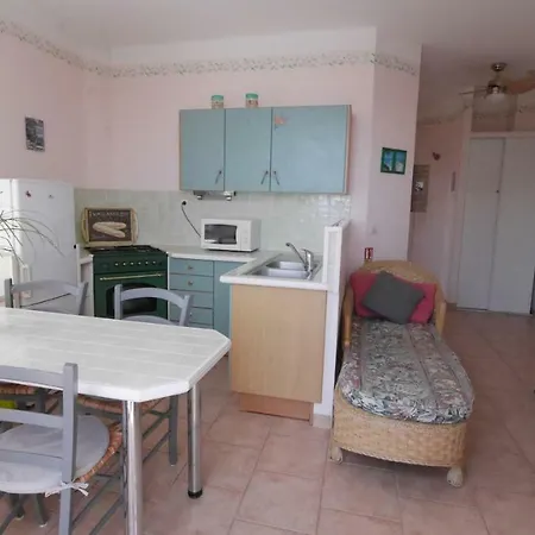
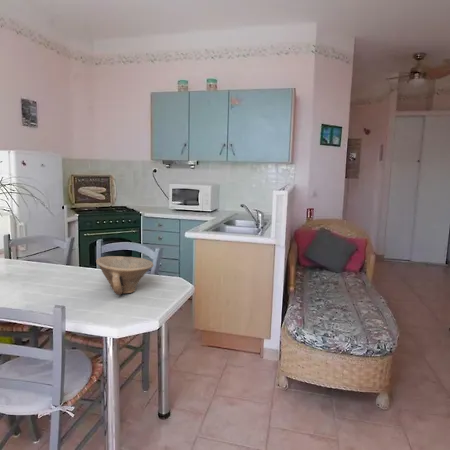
+ bowl (125, 274)
